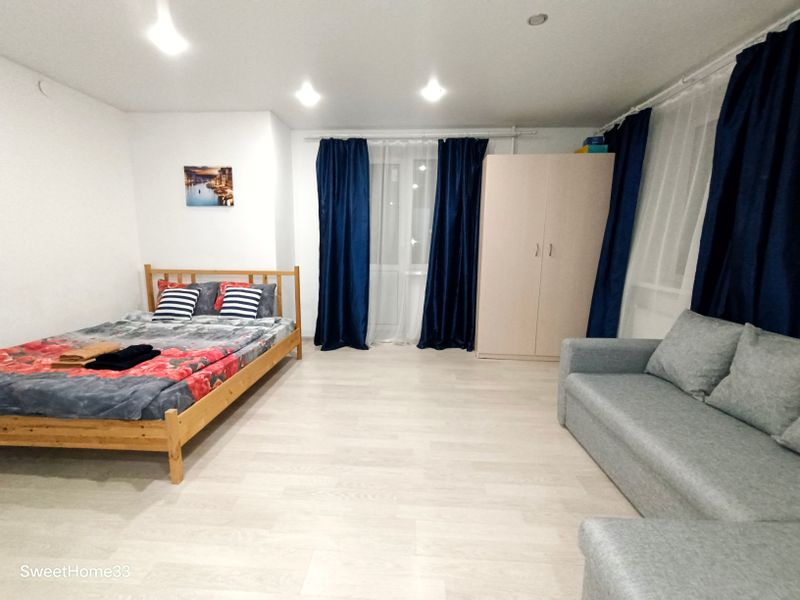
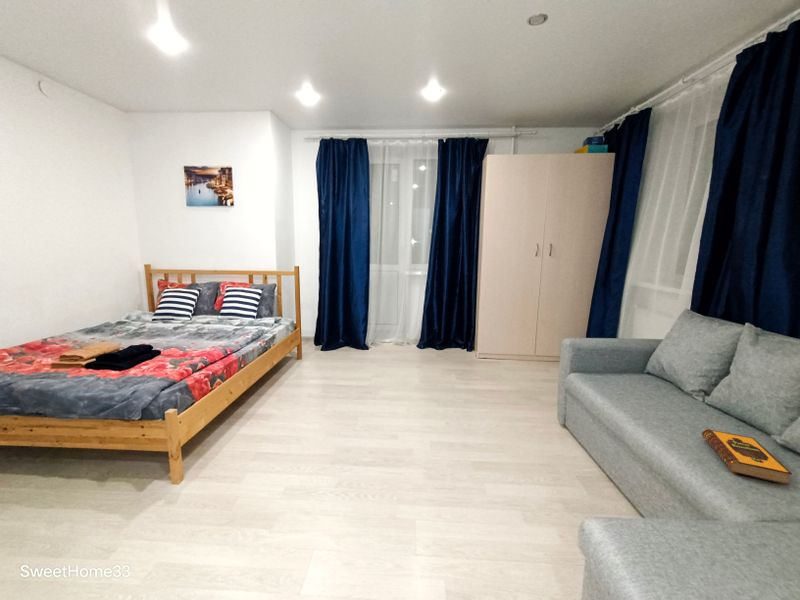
+ hardback book (741, 453)
